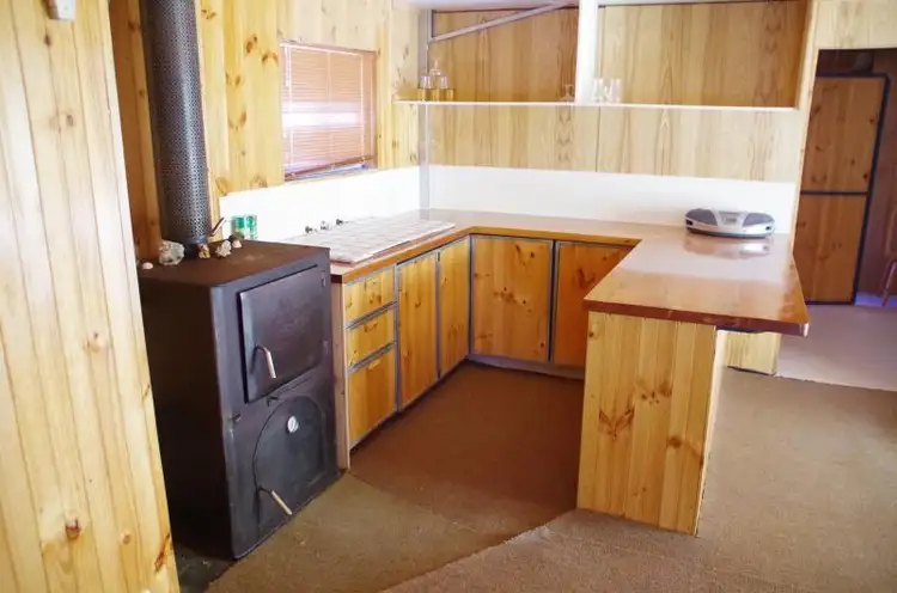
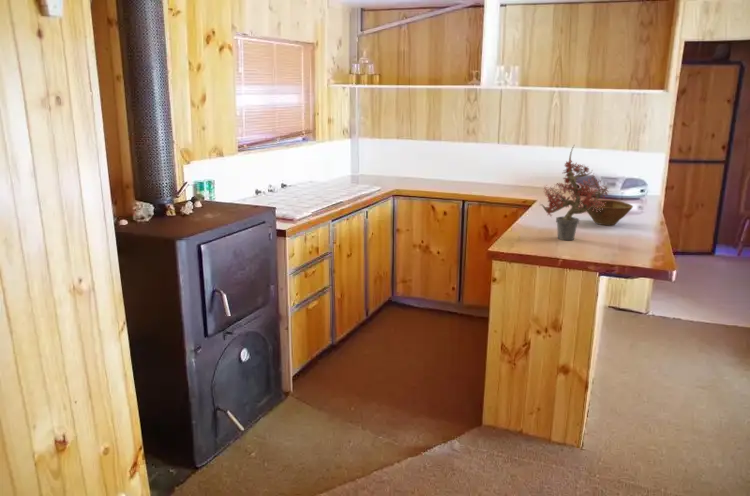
+ potted plant (571, 192)
+ bowl (606, 213)
